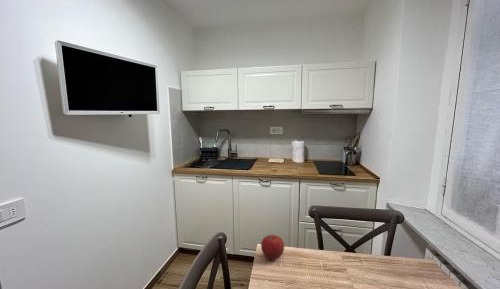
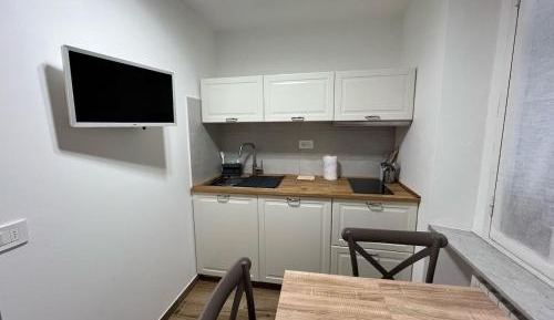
- fruit (272, 246)
